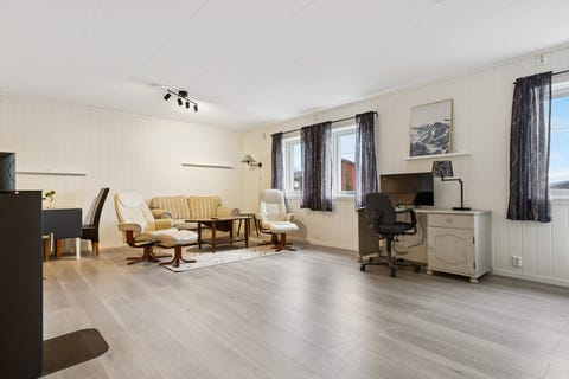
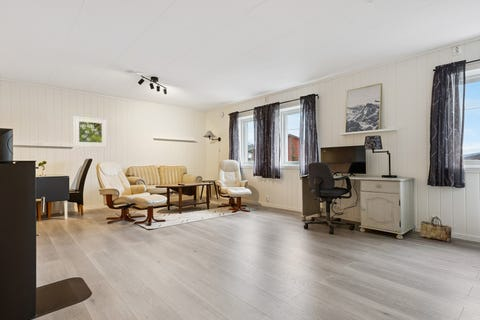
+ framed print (90, 132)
+ basket (435, 227)
